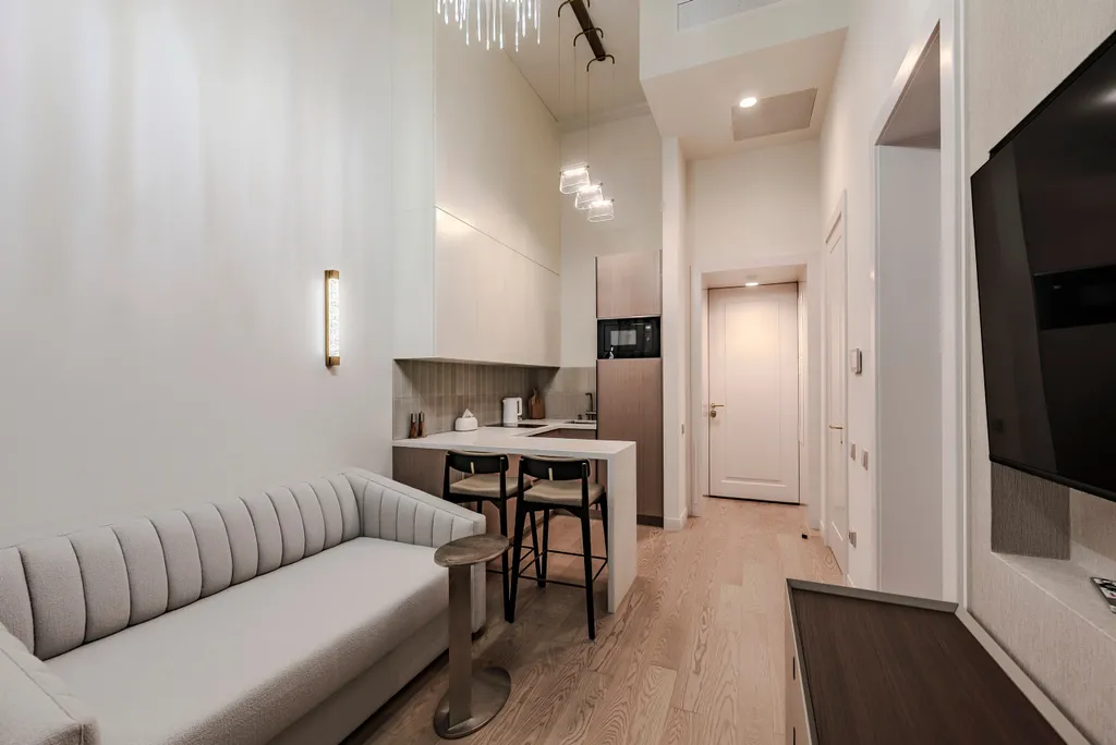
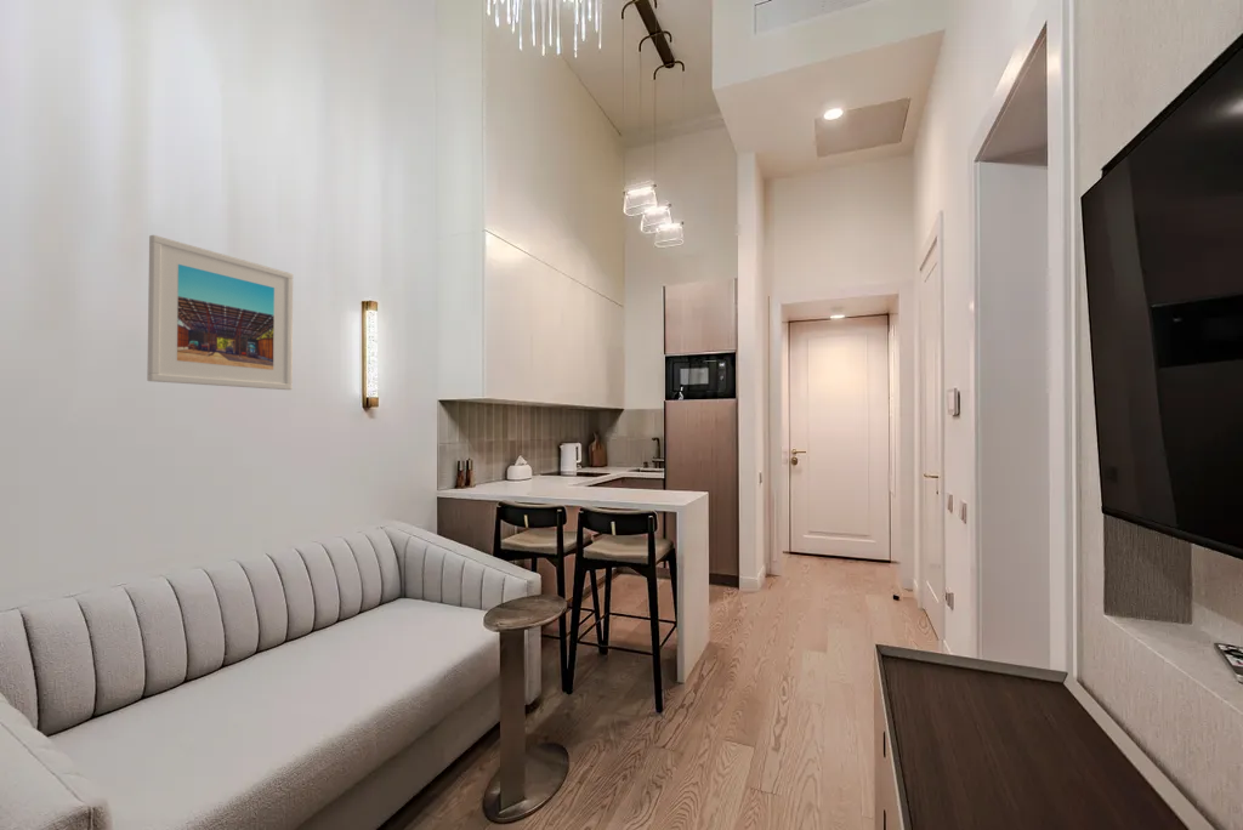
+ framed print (228, 320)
